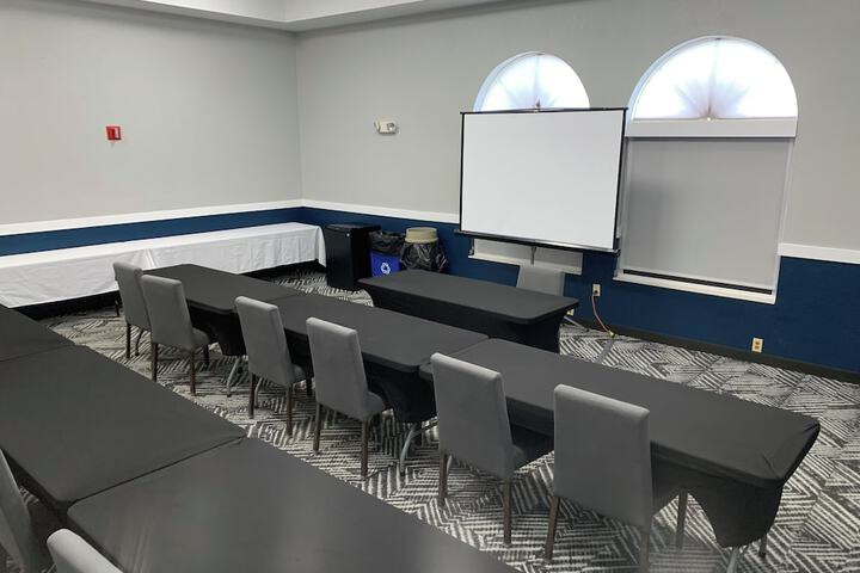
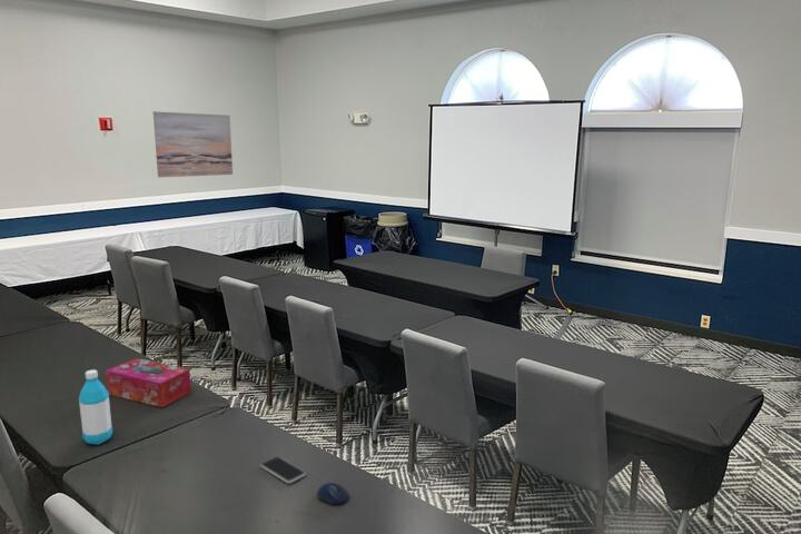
+ smartphone (283, 469)
+ computer mouse (332, 491)
+ water bottle (95, 406)
+ wall art (195, 145)
+ tissue box (148, 382)
